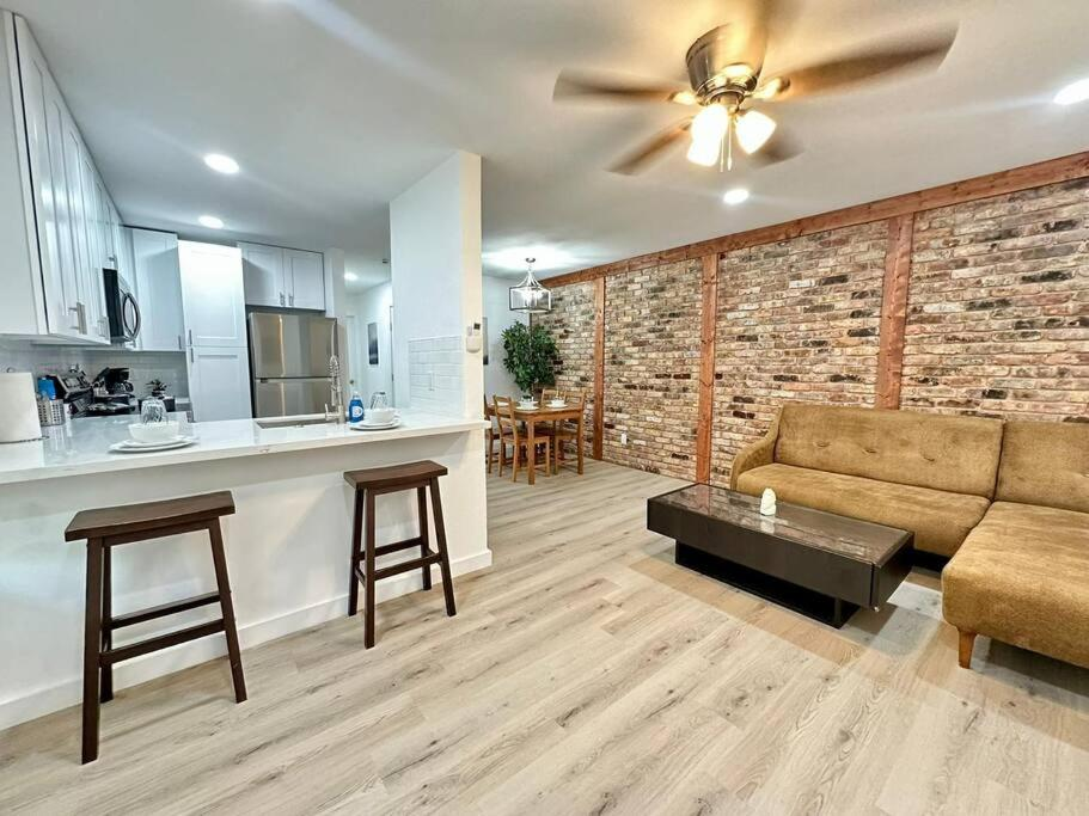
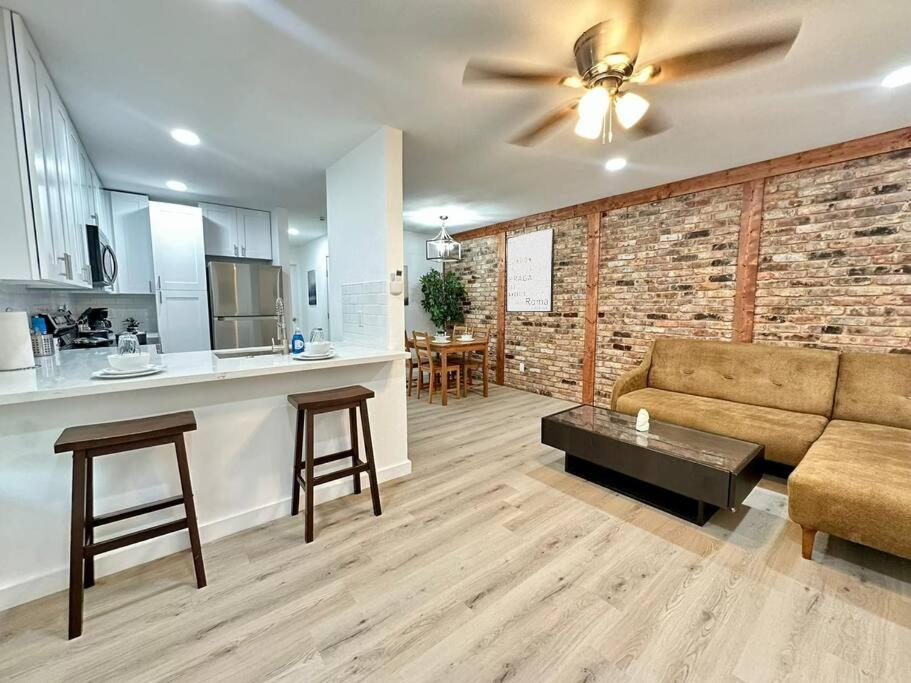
+ wall art (528, 273)
